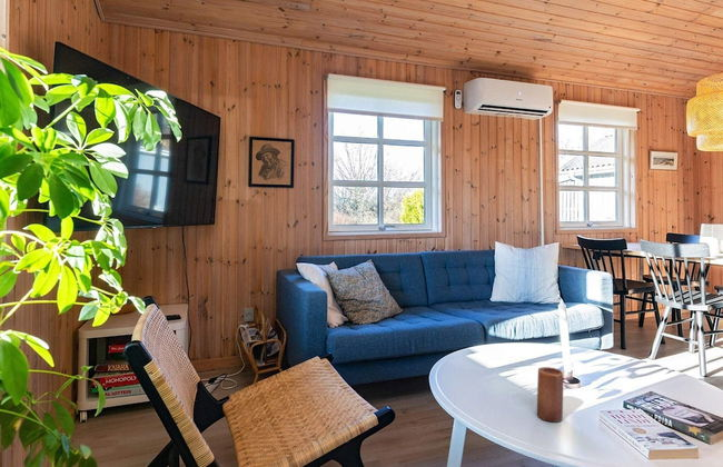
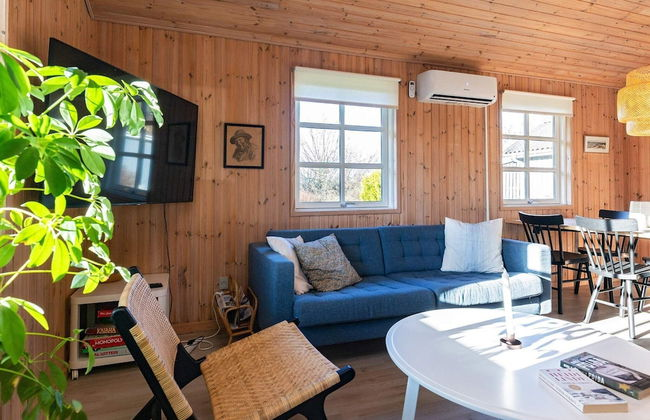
- candle (549, 394)
